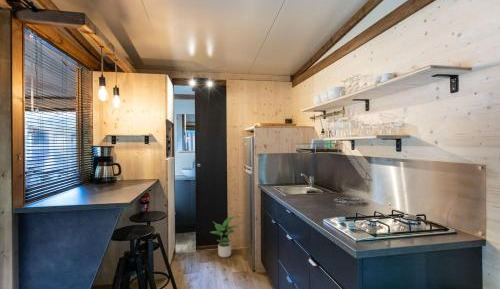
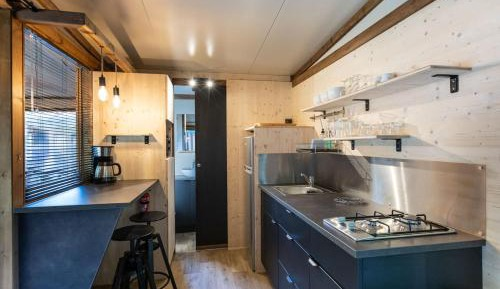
- potted plant (221, 236)
